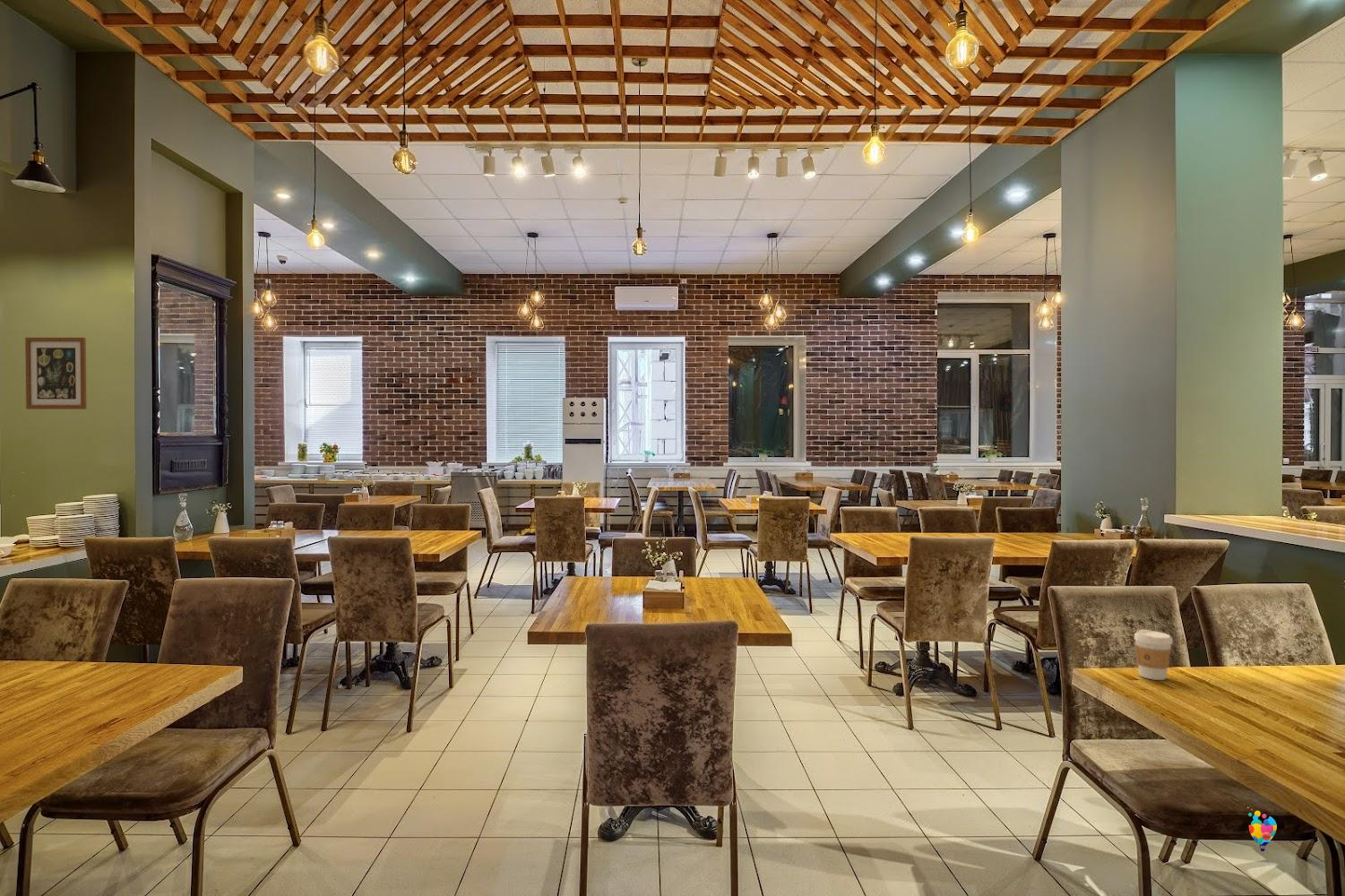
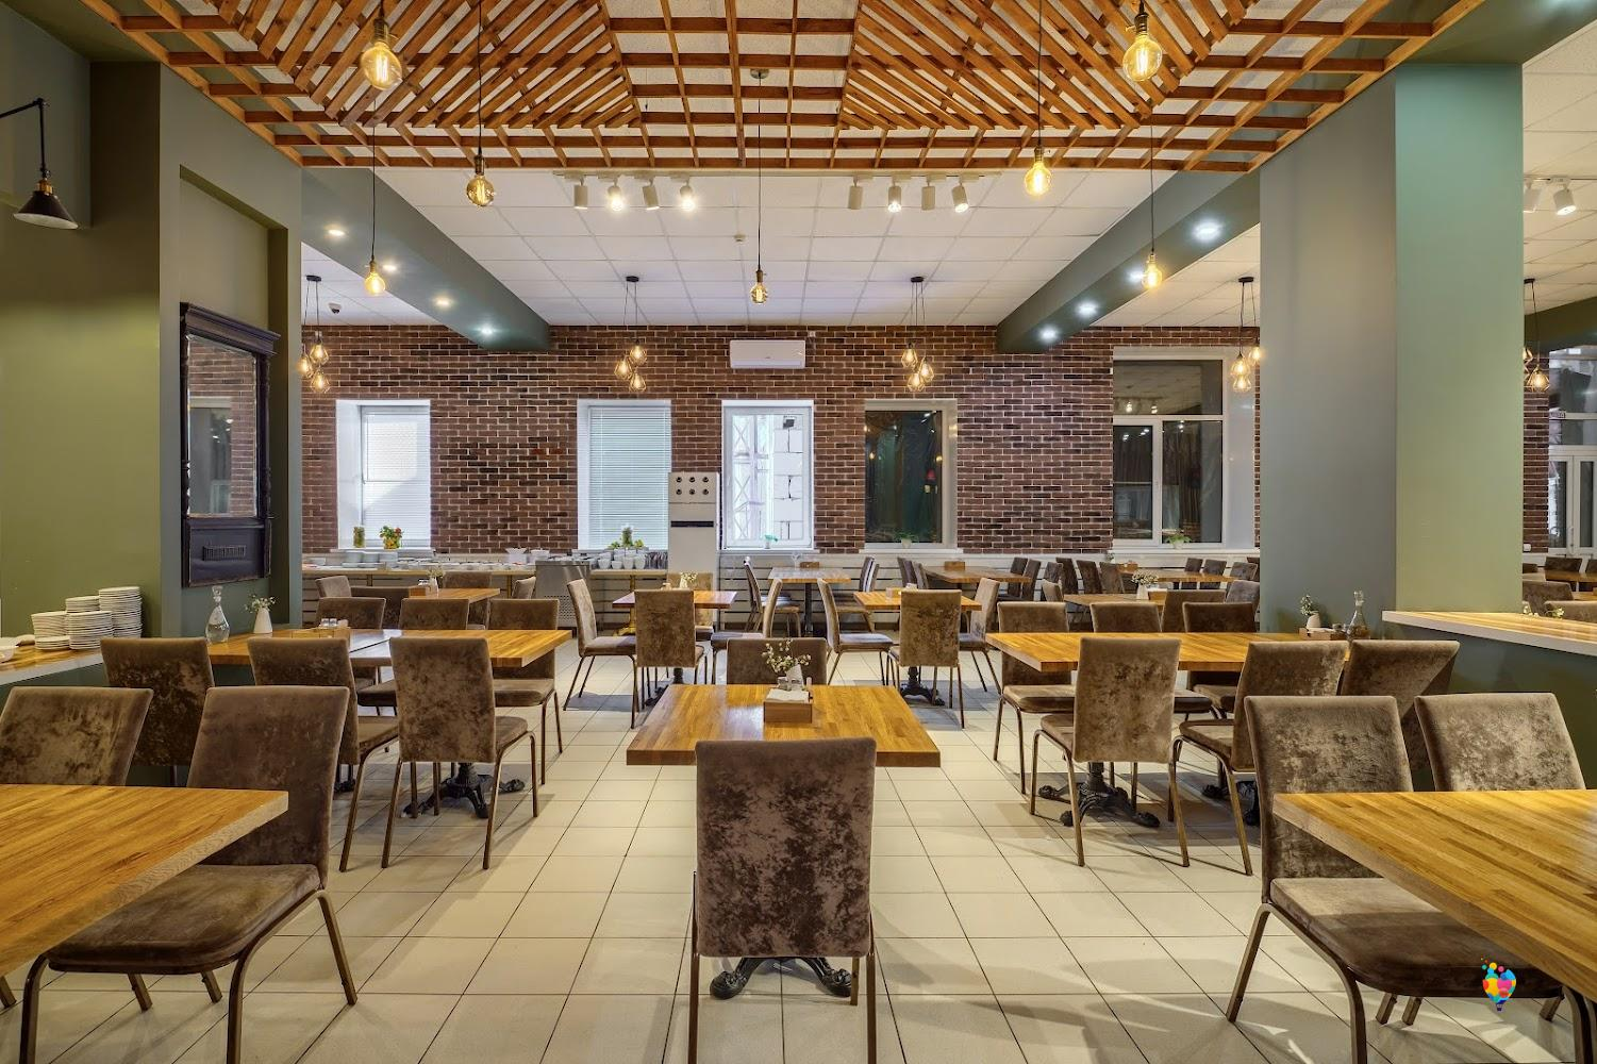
- coffee cup (1152, 654)
- wall art (56, 373)
